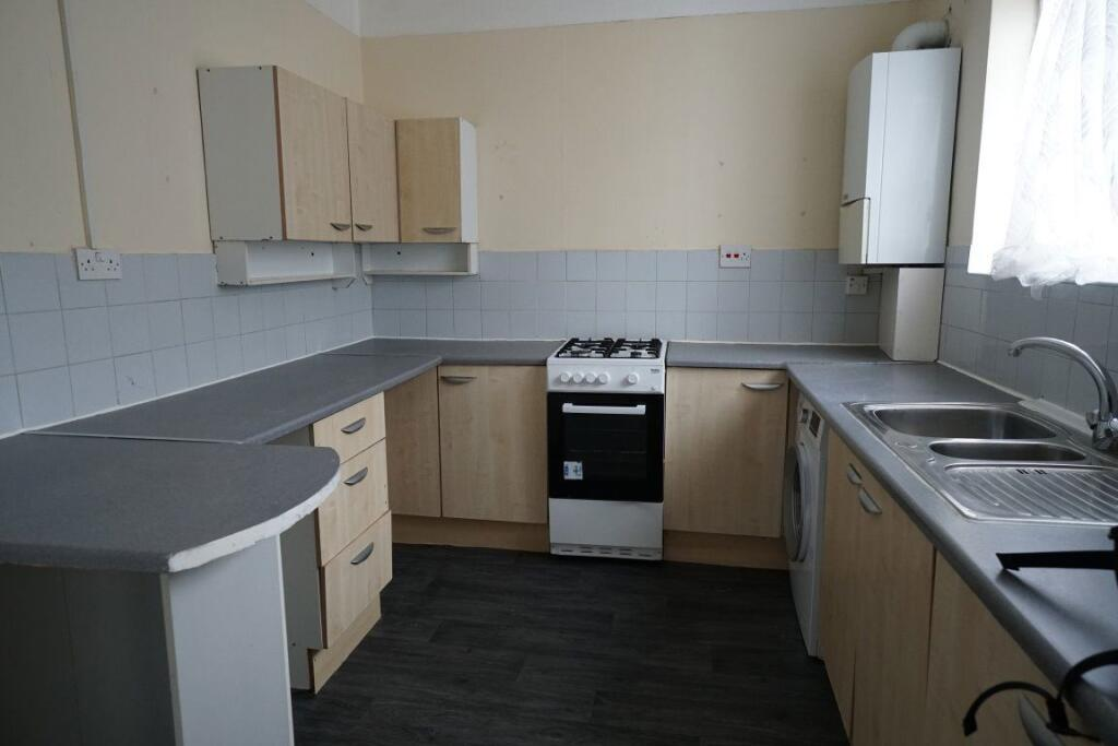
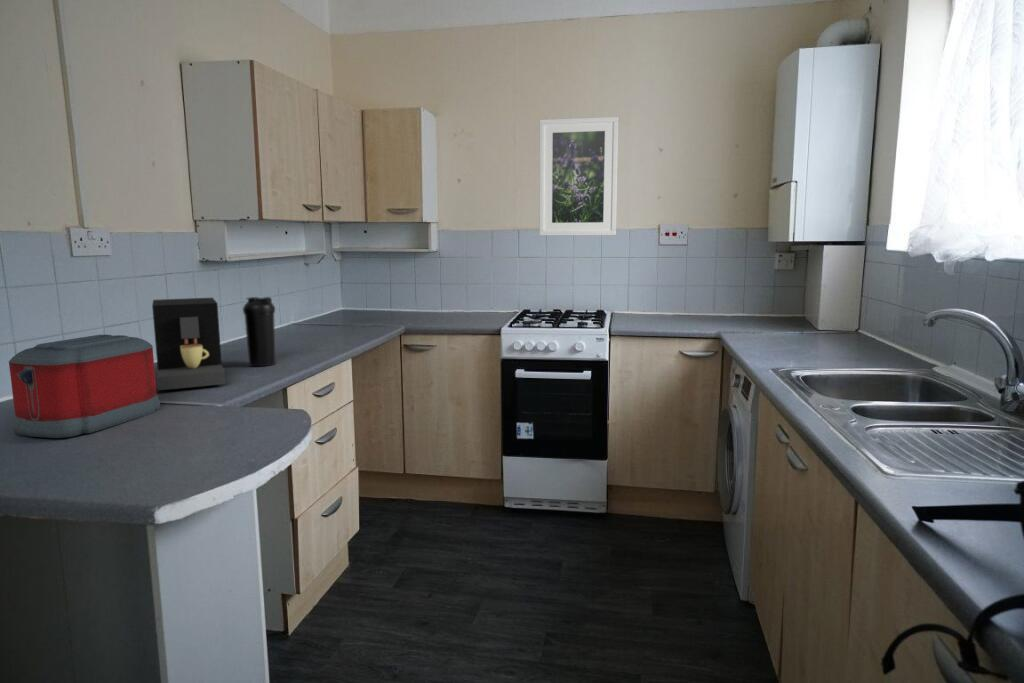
+ toaster (86, 380)
+ coffee maker (187, 340)
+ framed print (578, 177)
+ water bottle (260, 330)
